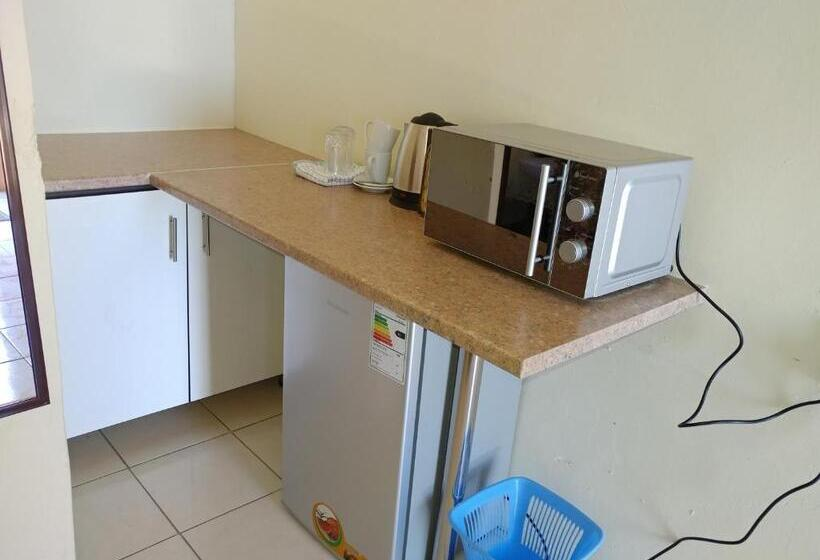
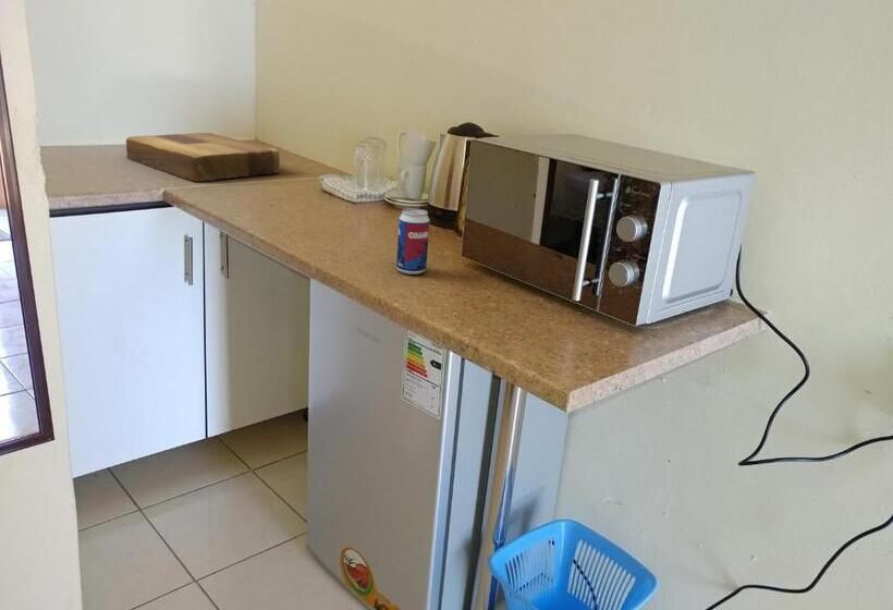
+ cutting board (203, 154)
+ beverage can (413, 241)
